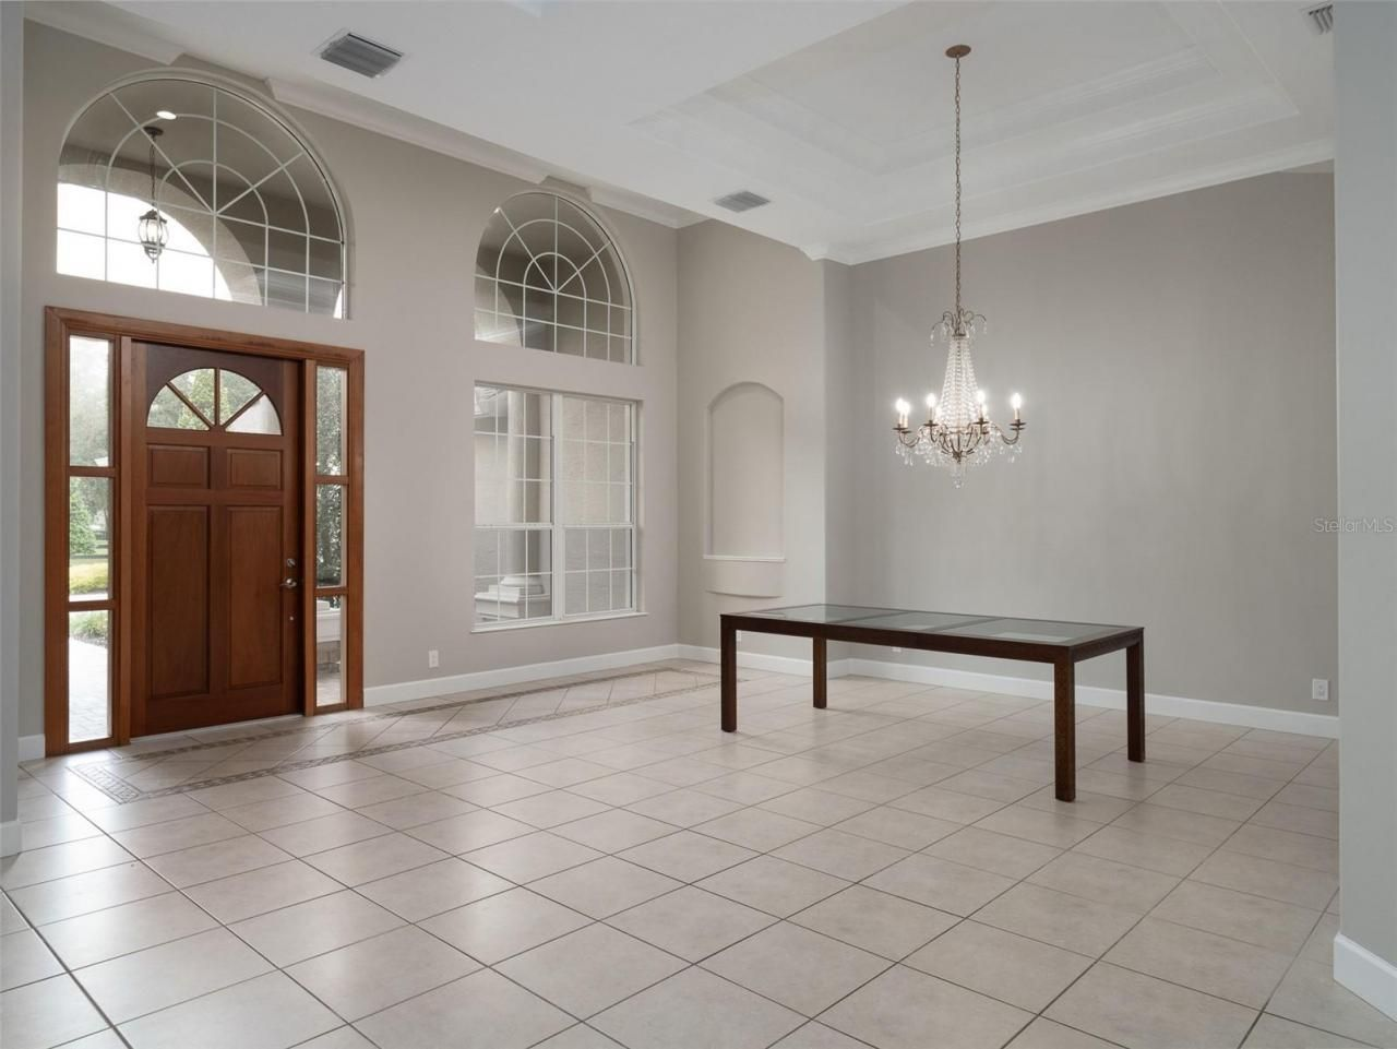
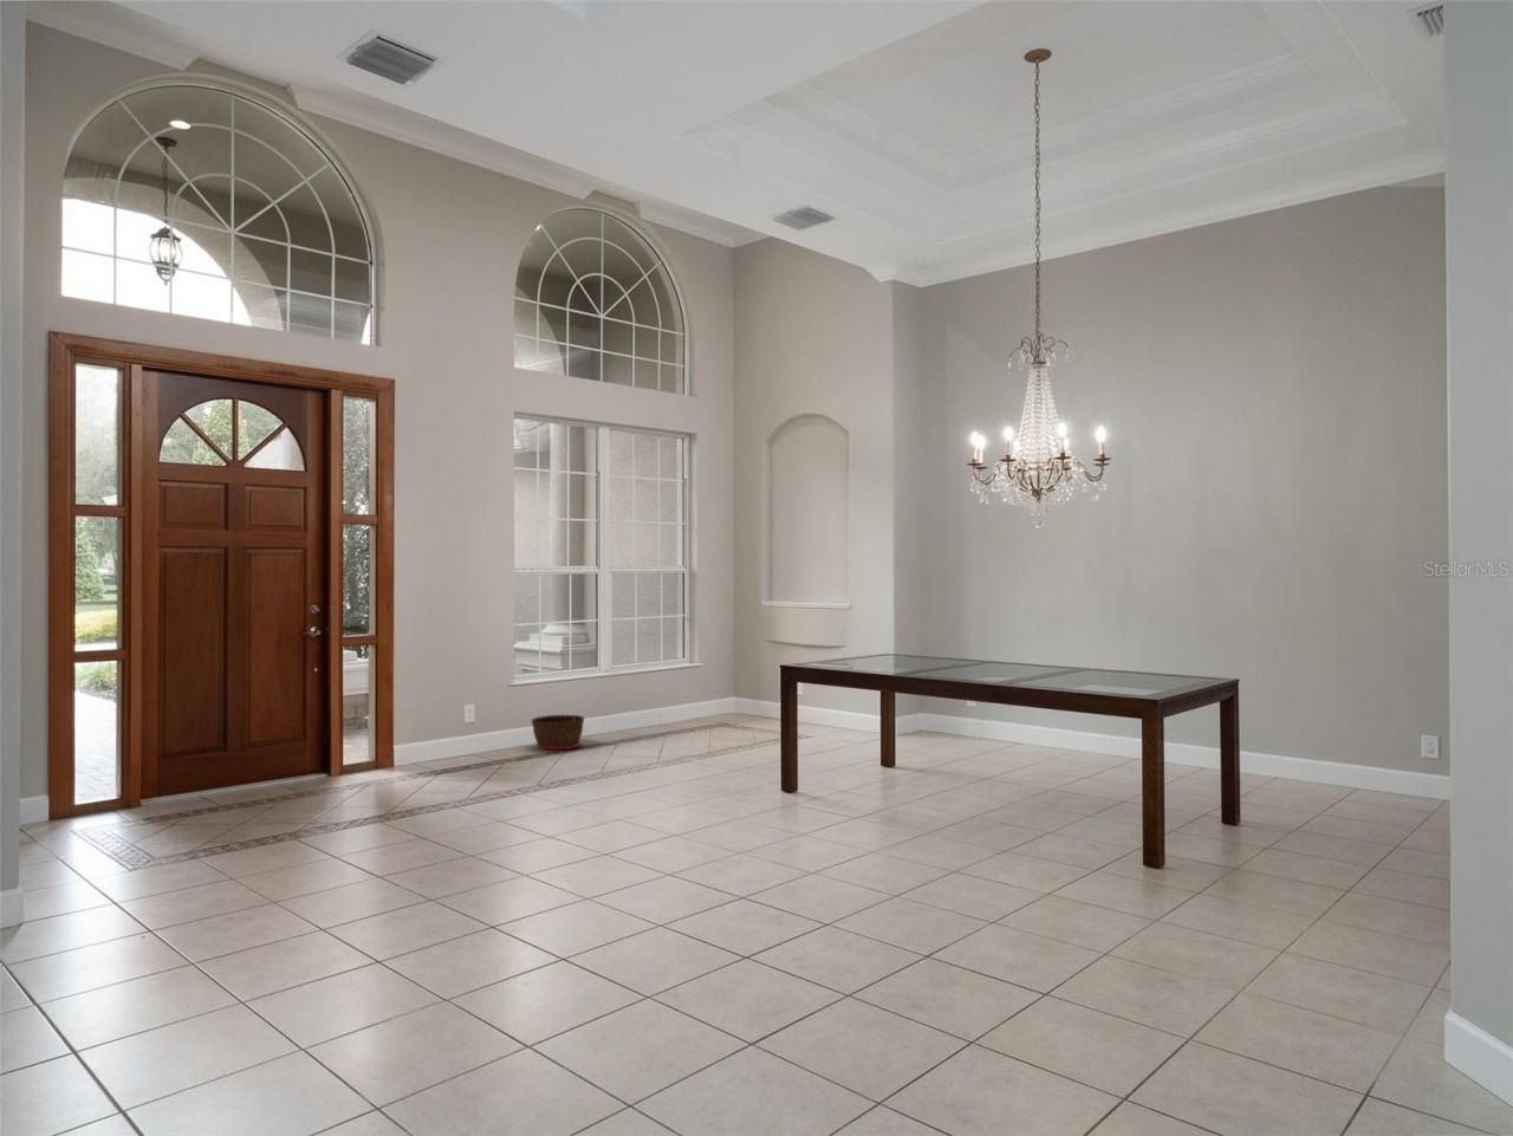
+ basket (558, 731)
